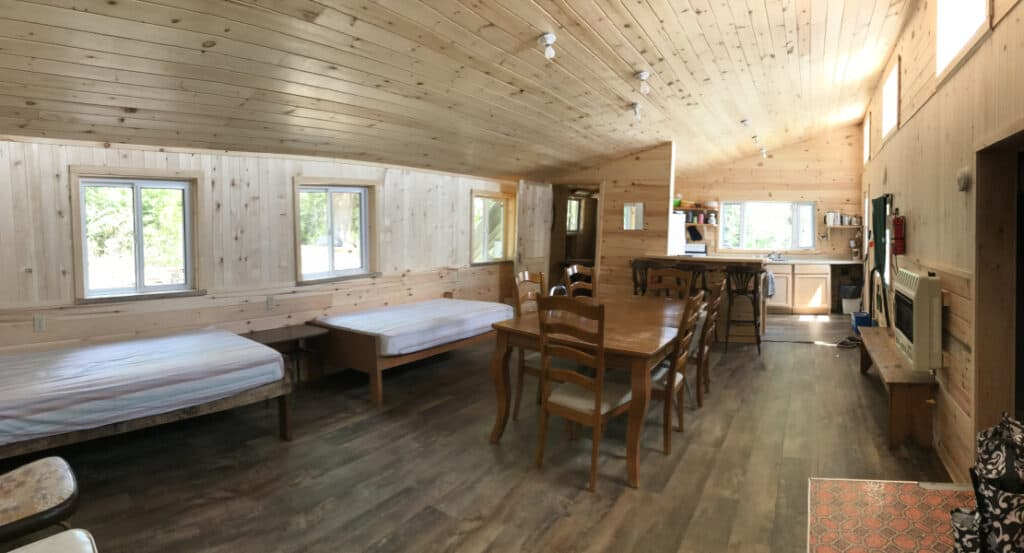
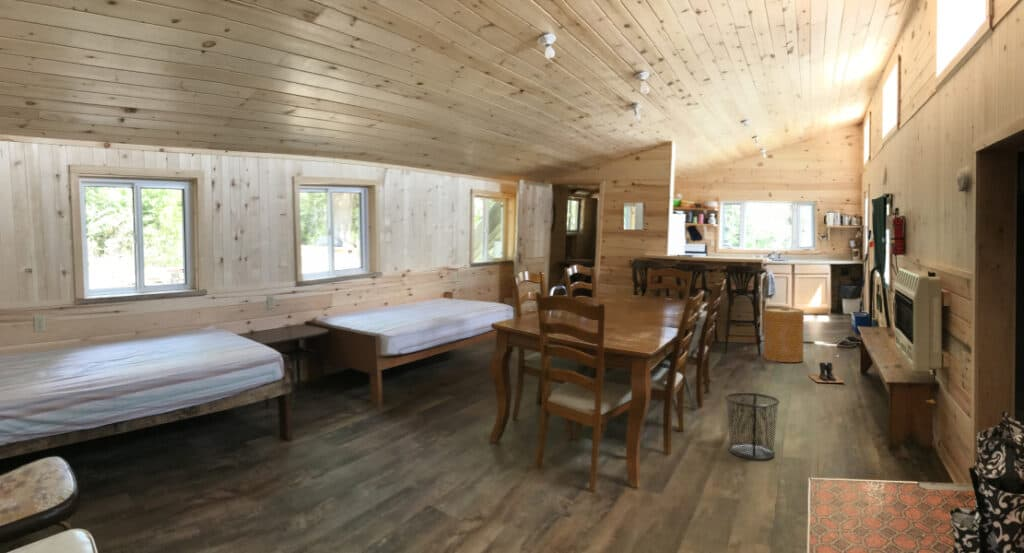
+ basket (783, 334)
+ waste bin (751, 424)
+ boots (826, 371)
